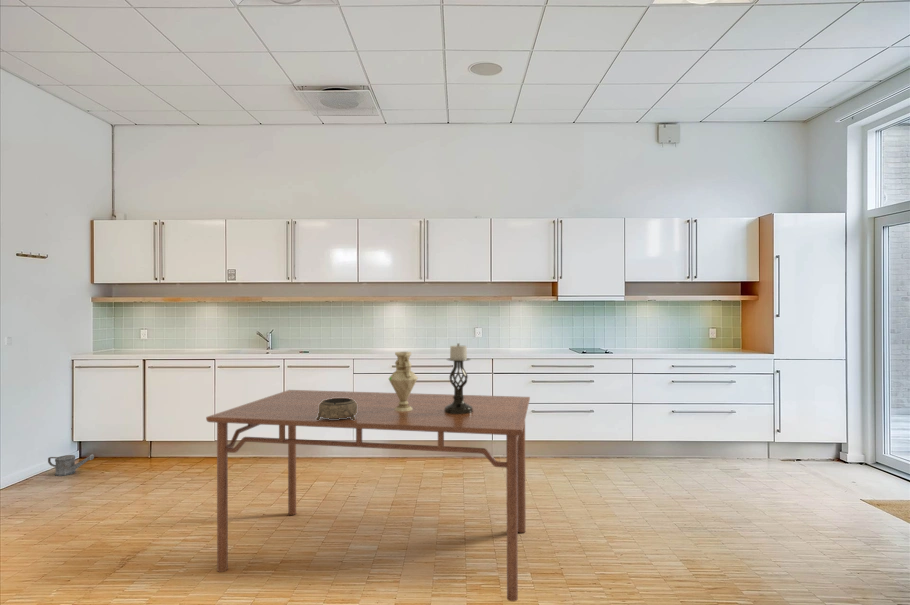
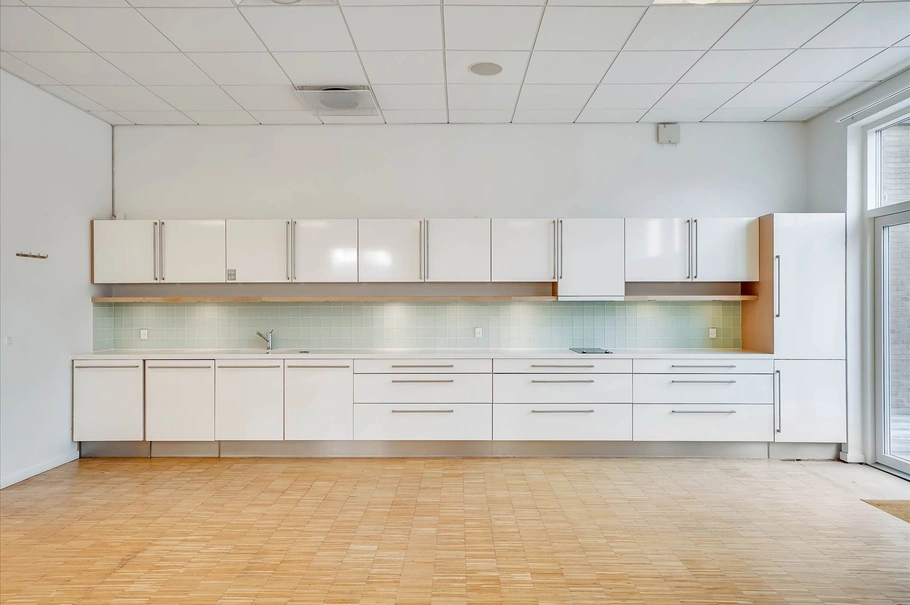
- candle holder (459, 376)
- vase (403, 380)
- dining table (383, 448)
- decorative bowl (336, 408)
- watering can (70, 463)
